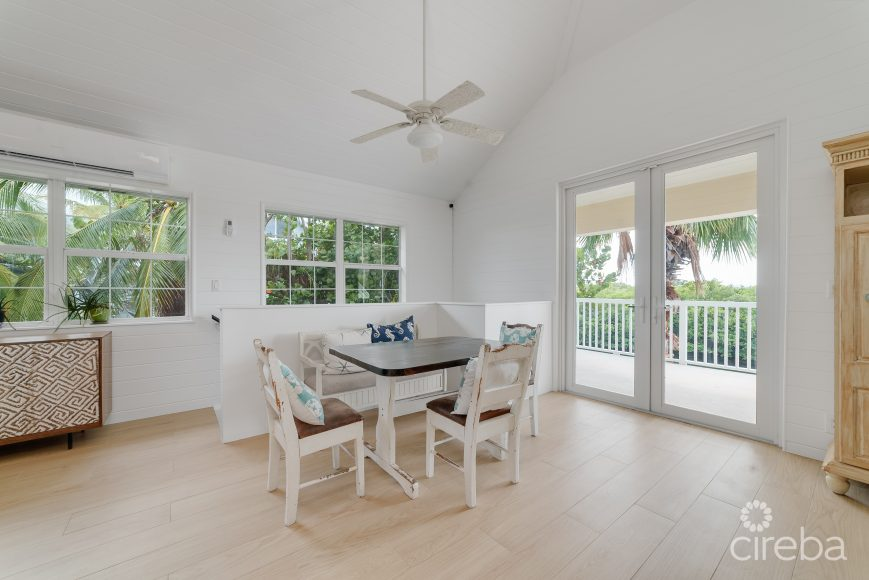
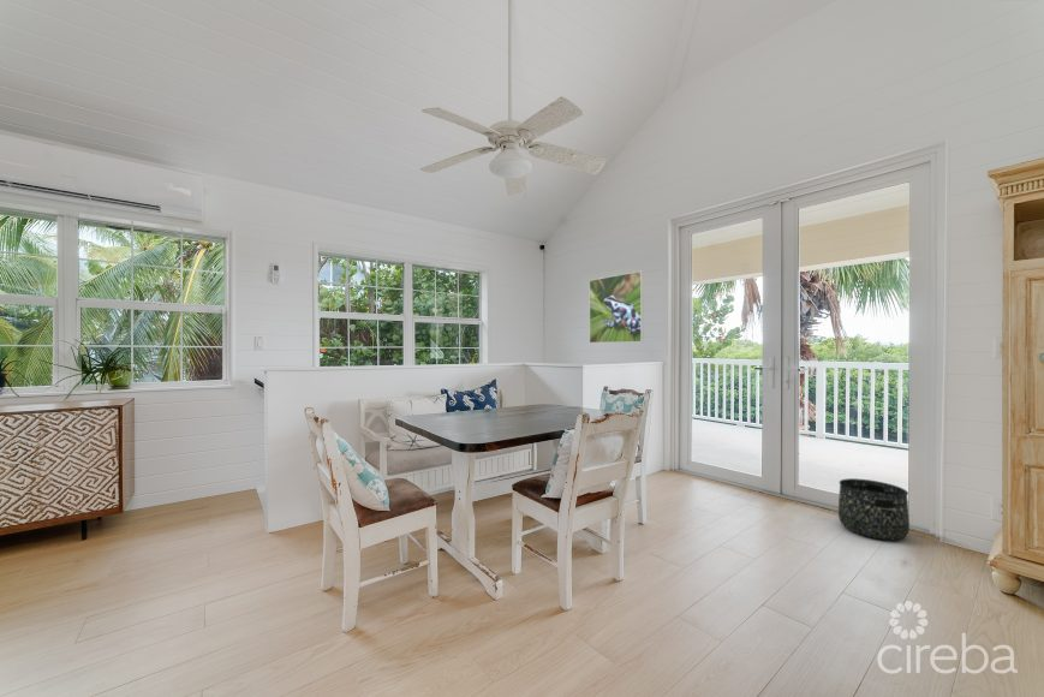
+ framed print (614, 309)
+ basket (872, 508)
